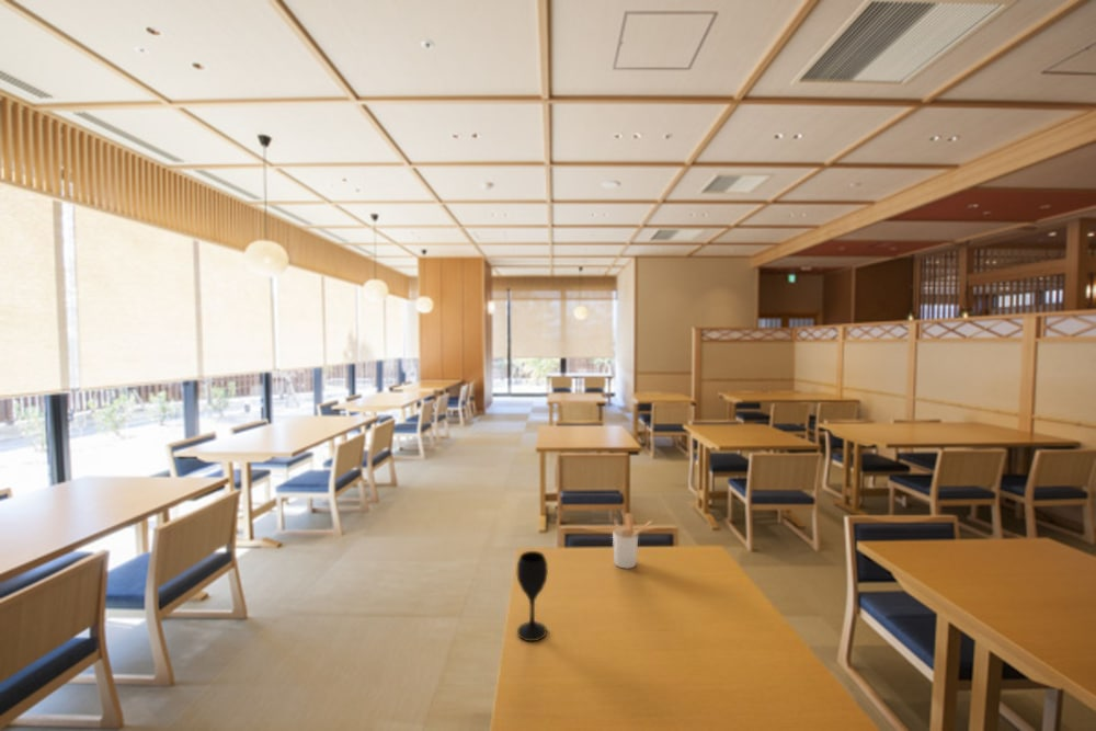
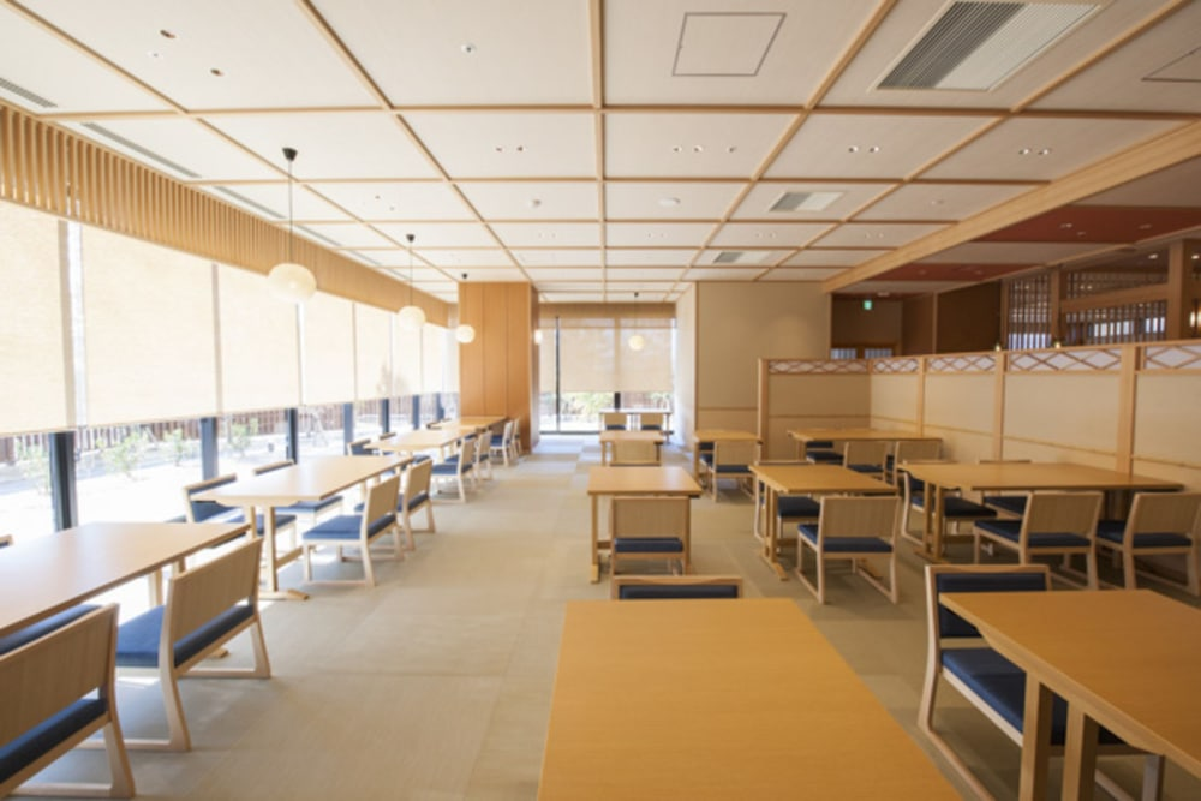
- utensil holder (631, 540)
- wine glass (532, 594)
